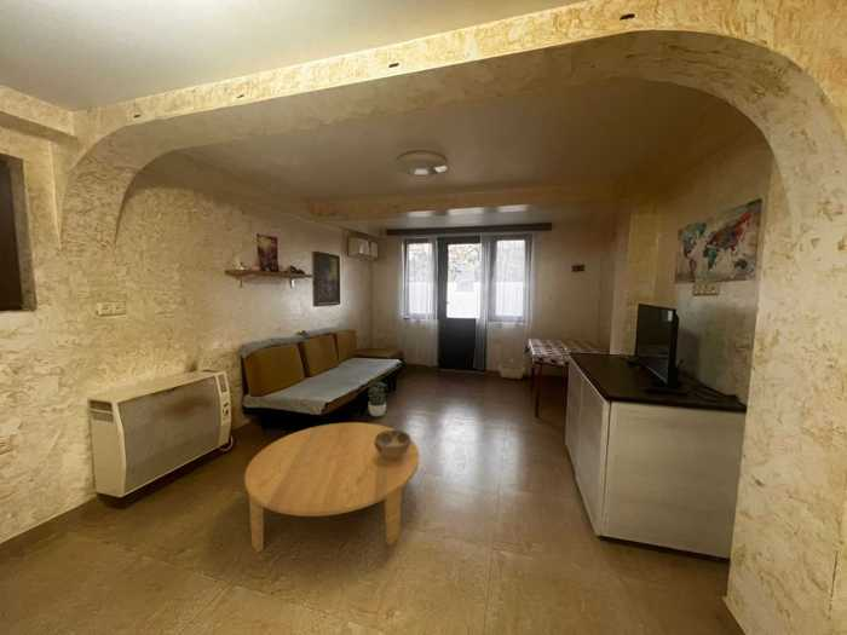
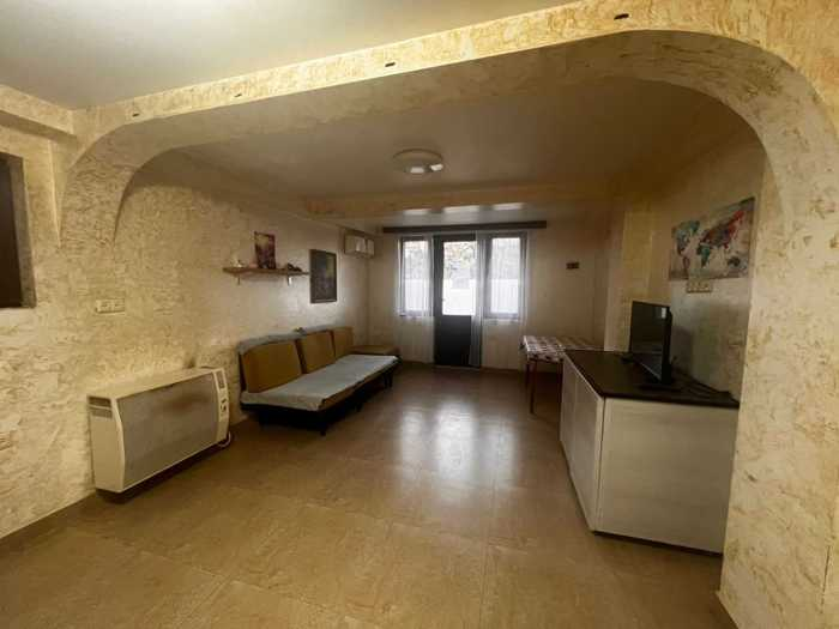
- coffee table (338, 478)
- basket (511, 368)
- potted plant (376, 397)
- decorative bowl (392, 445)
